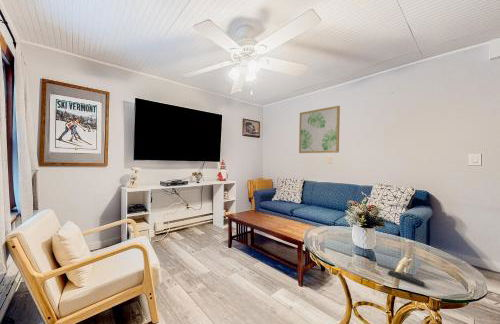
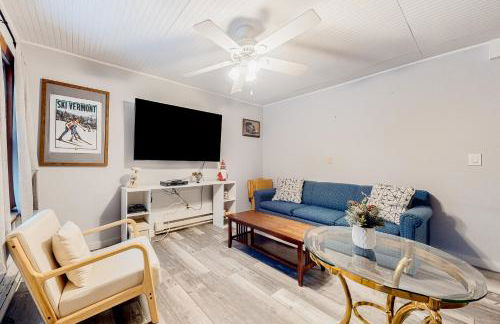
- remote control (406, 277)
- wall art (317, 131)
